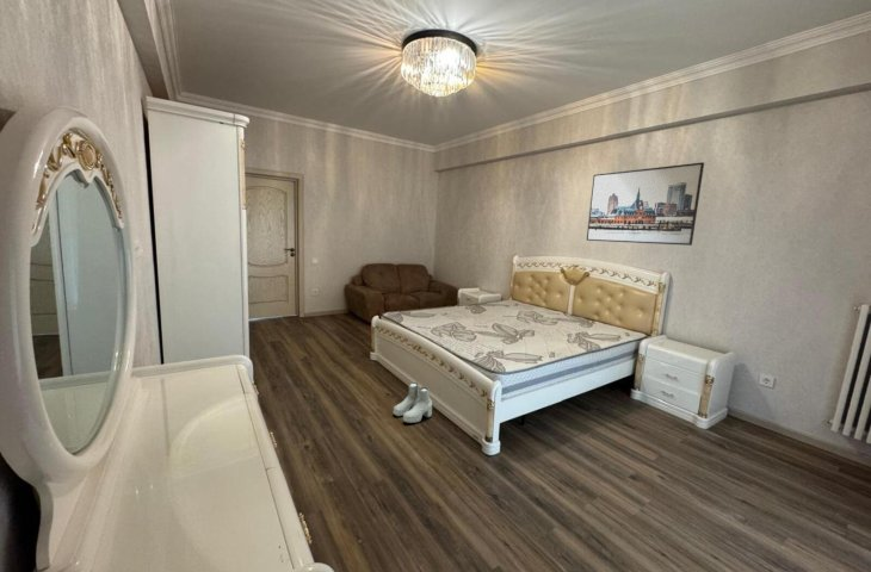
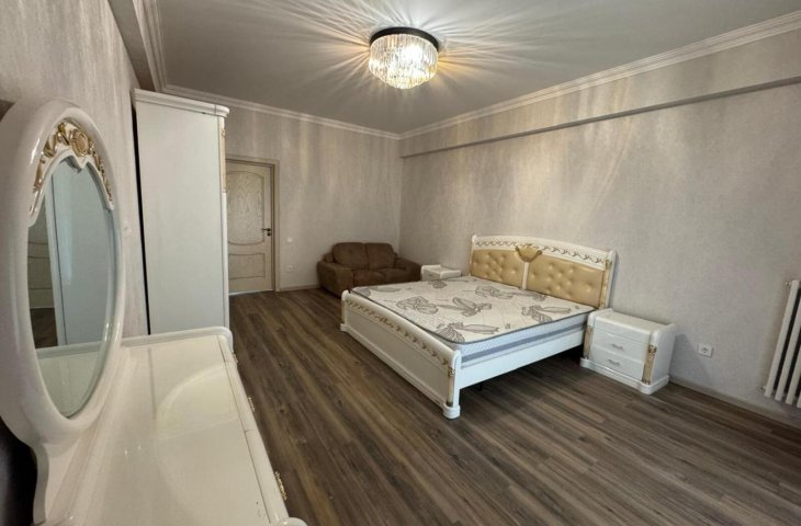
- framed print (637, 206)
- boots (413, 400)
